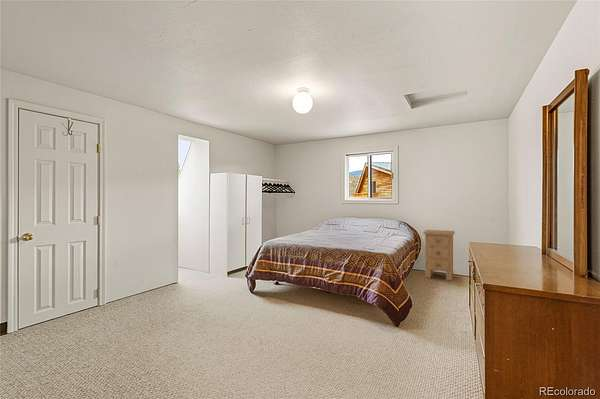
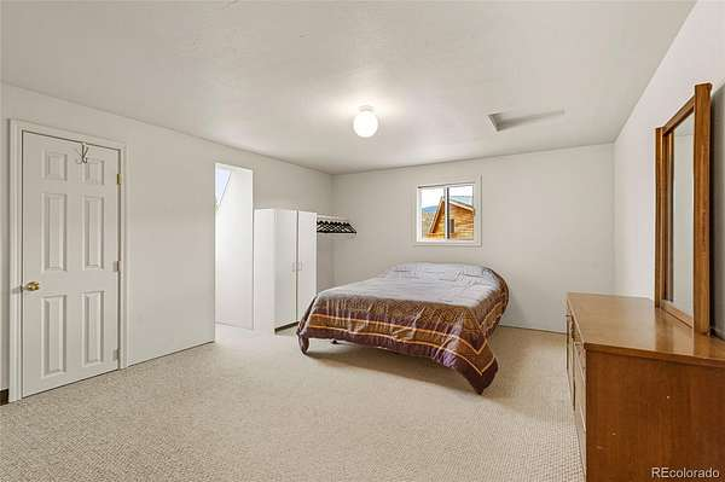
- nightstand (439, 254)
